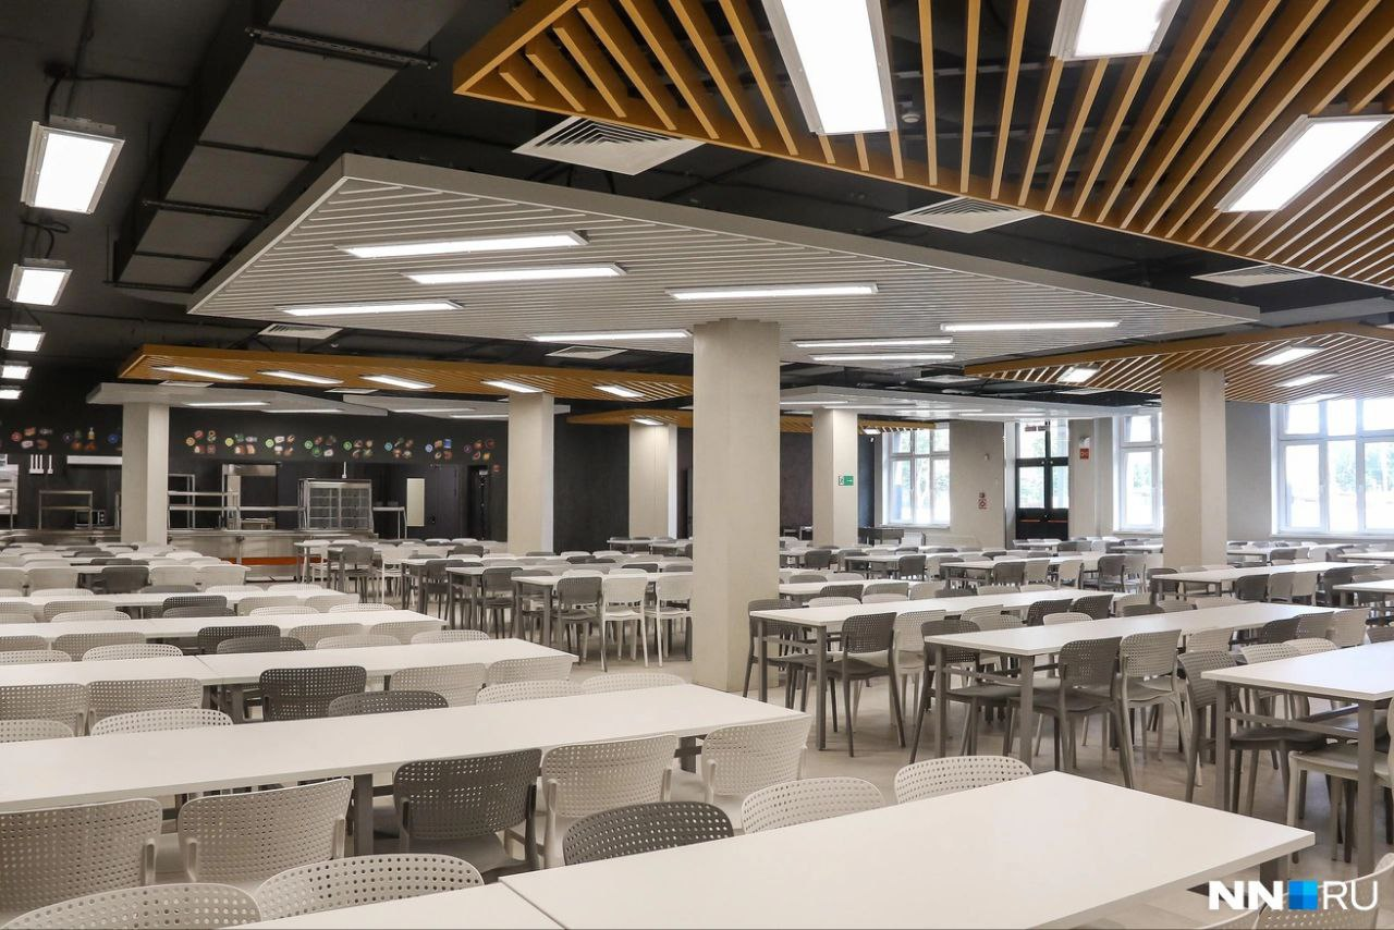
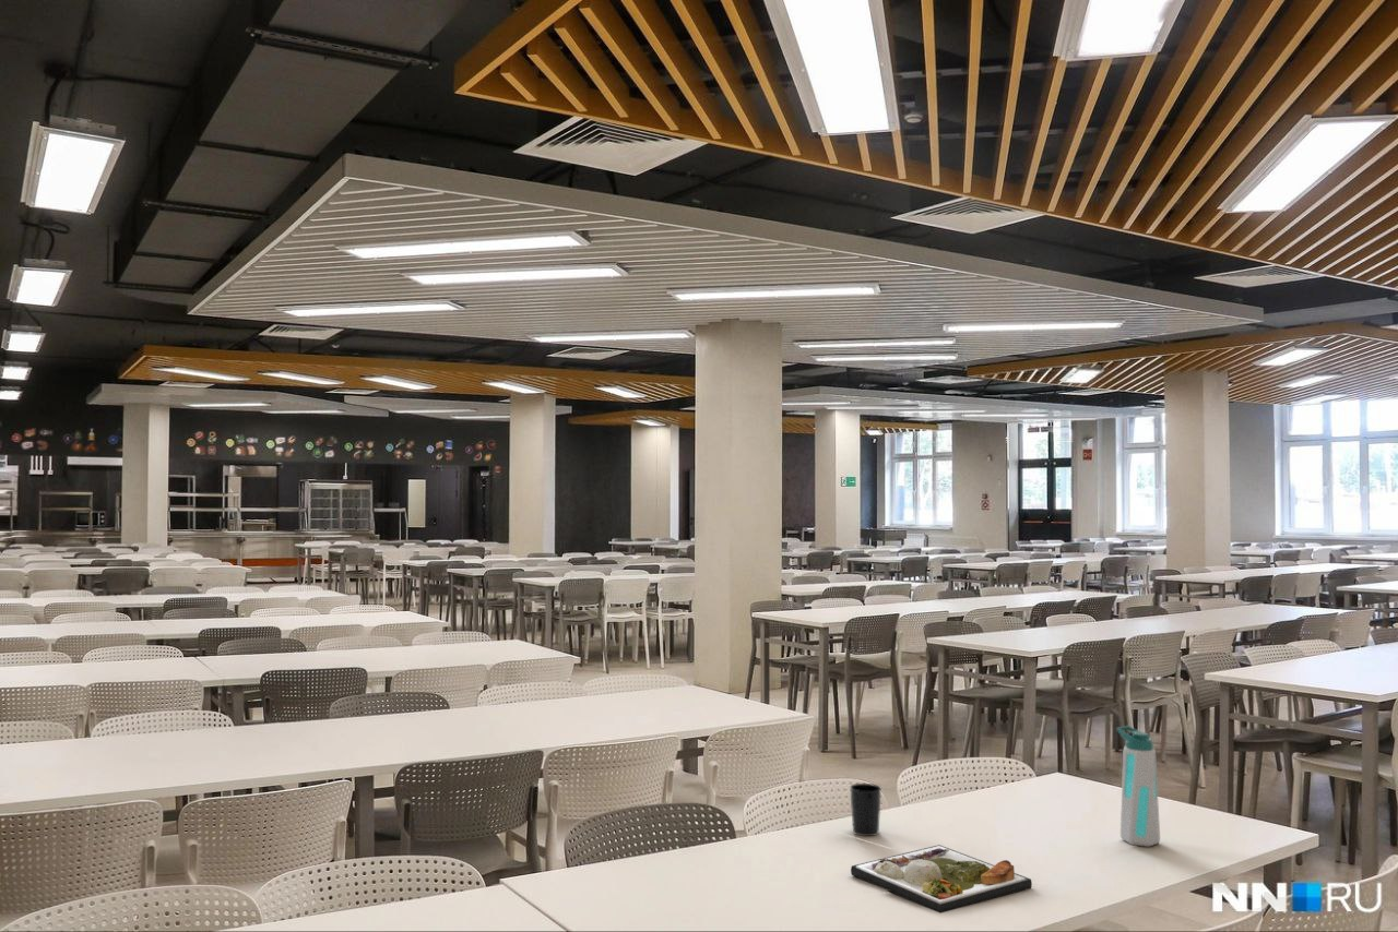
+ cup (865, 810)
+ water bottle (1137, 785)
+ dinner plate (939, 870)
